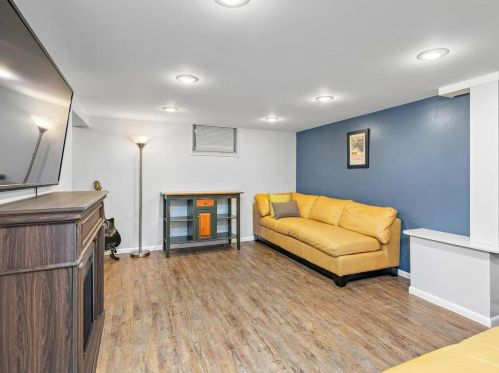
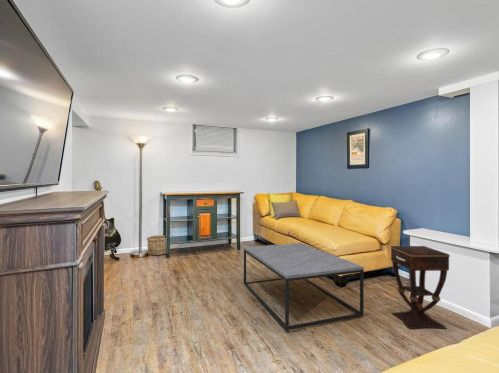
+ side table (417, 286)
+ wooden bucket (157, 245)
+ coffee table (295, 276)
